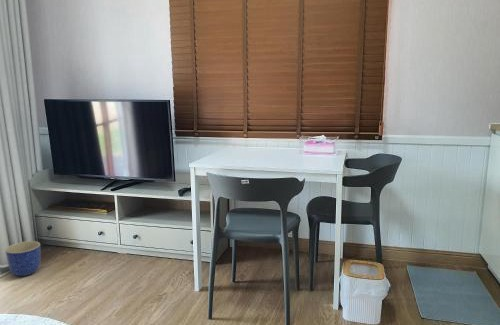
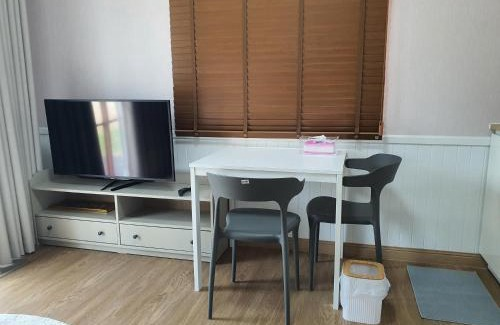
- planter (24, 259)
